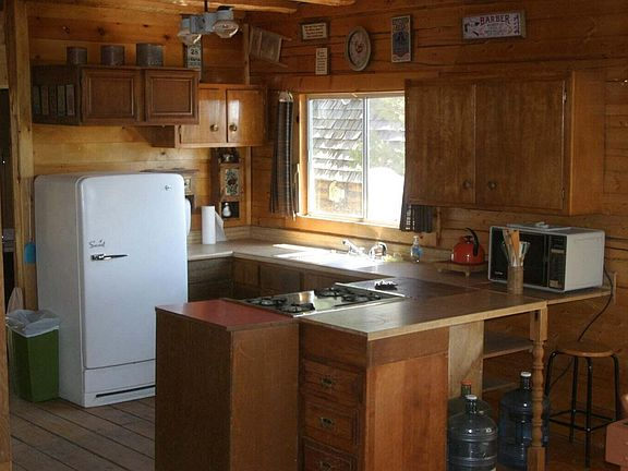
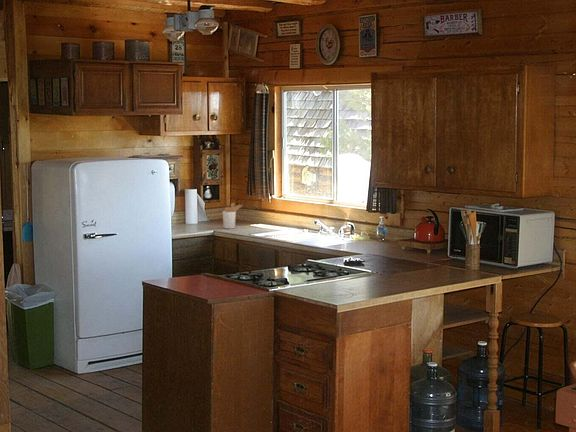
+ utensil holder (232, 215)
